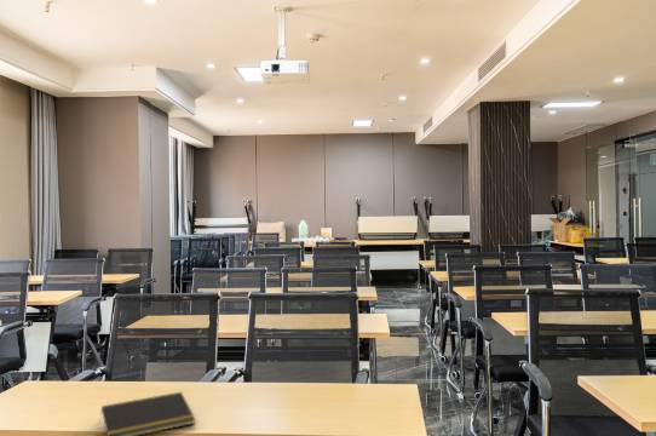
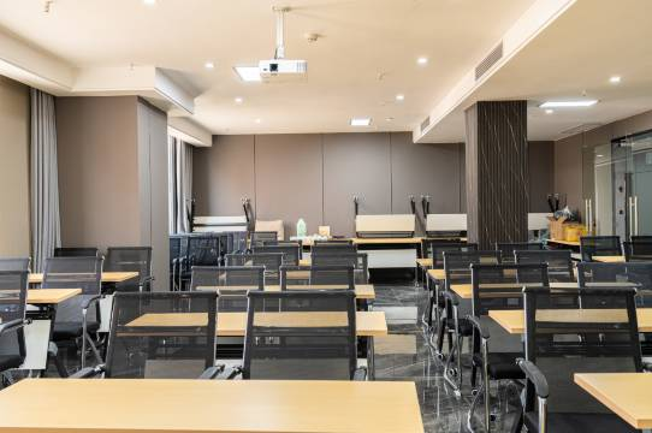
- notepad (148, 414)
